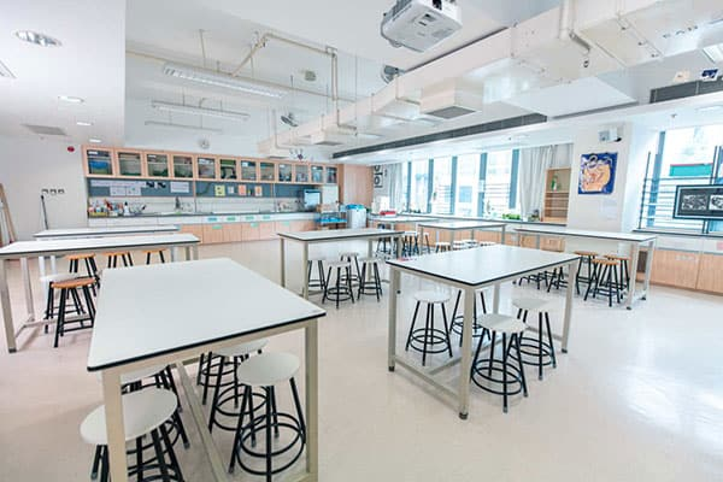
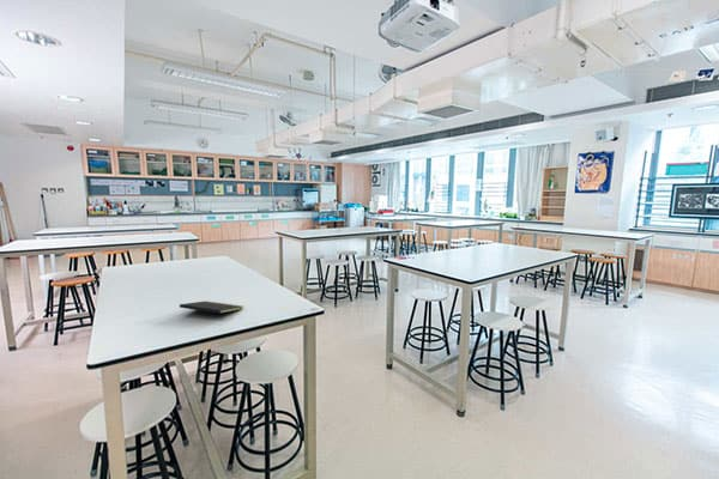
+ notepad (212, 307)
